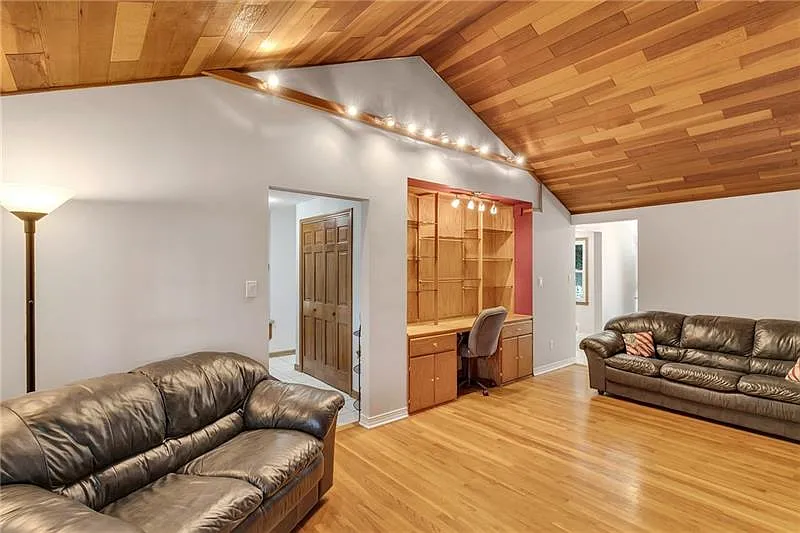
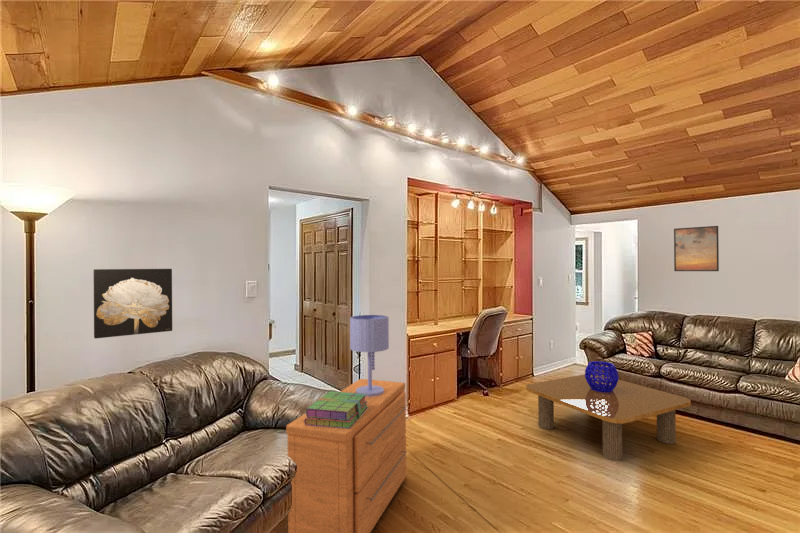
+ chest of drawers (359, 454)
+ coffee table (603, 412)
+ decorative bowl (601, 376)
+ wall art (134, 301)
+ stack of books (337, 407)
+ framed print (695, 249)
+ table lamp (369, 354)
